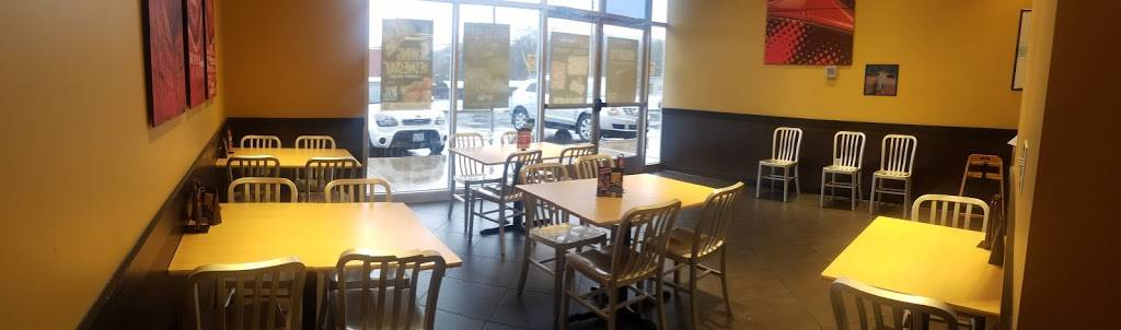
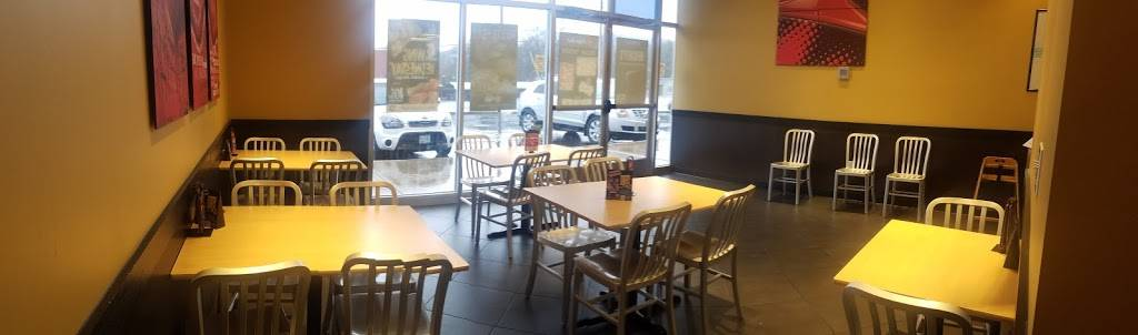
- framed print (880, 80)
